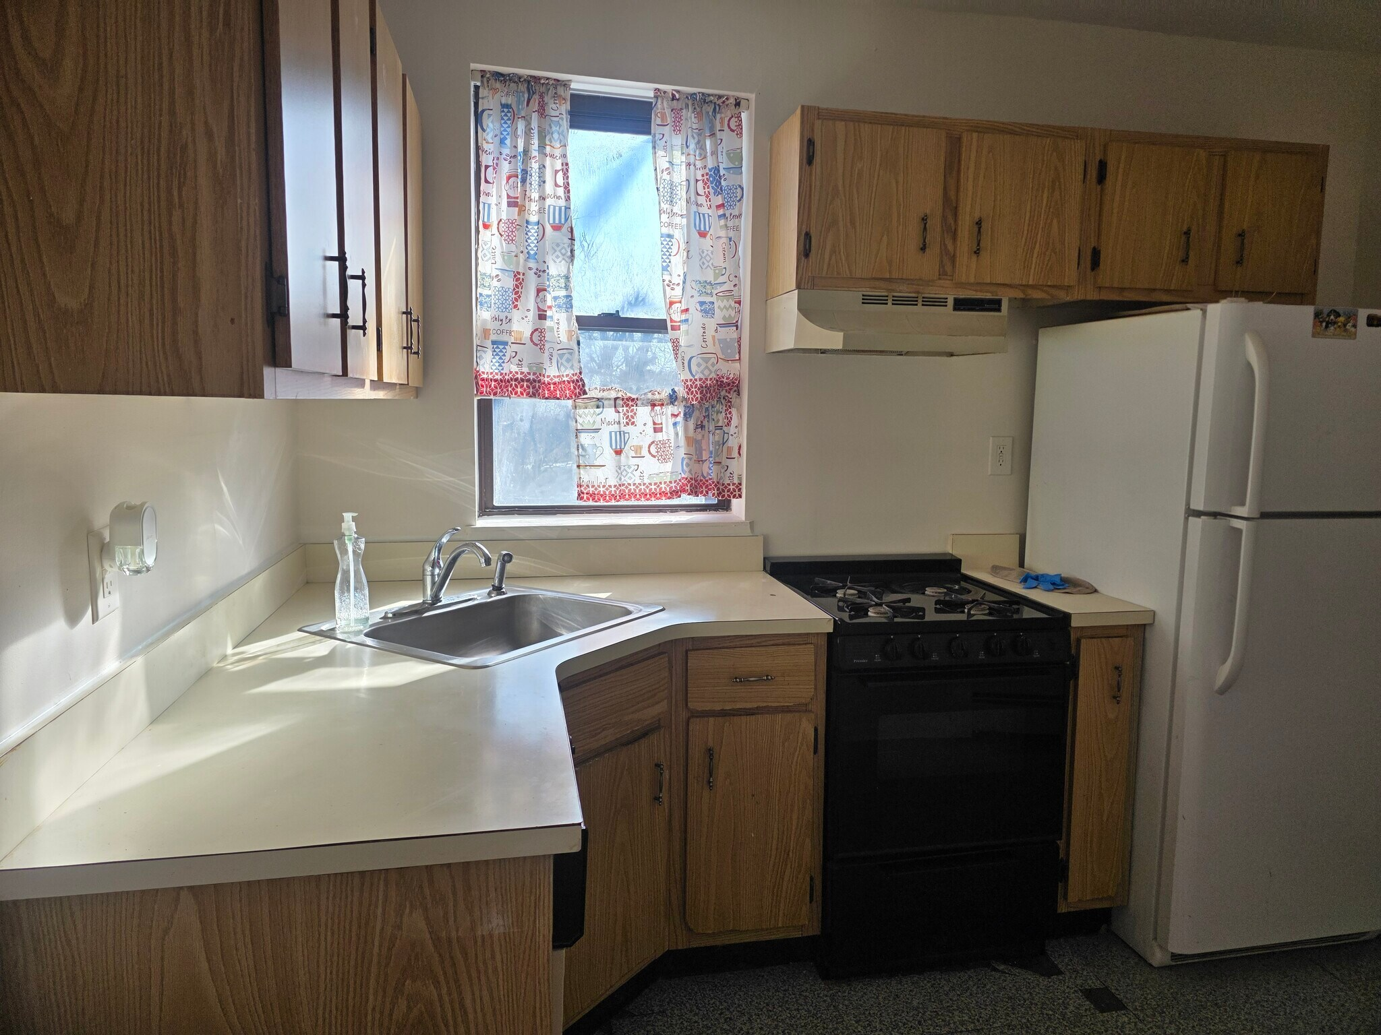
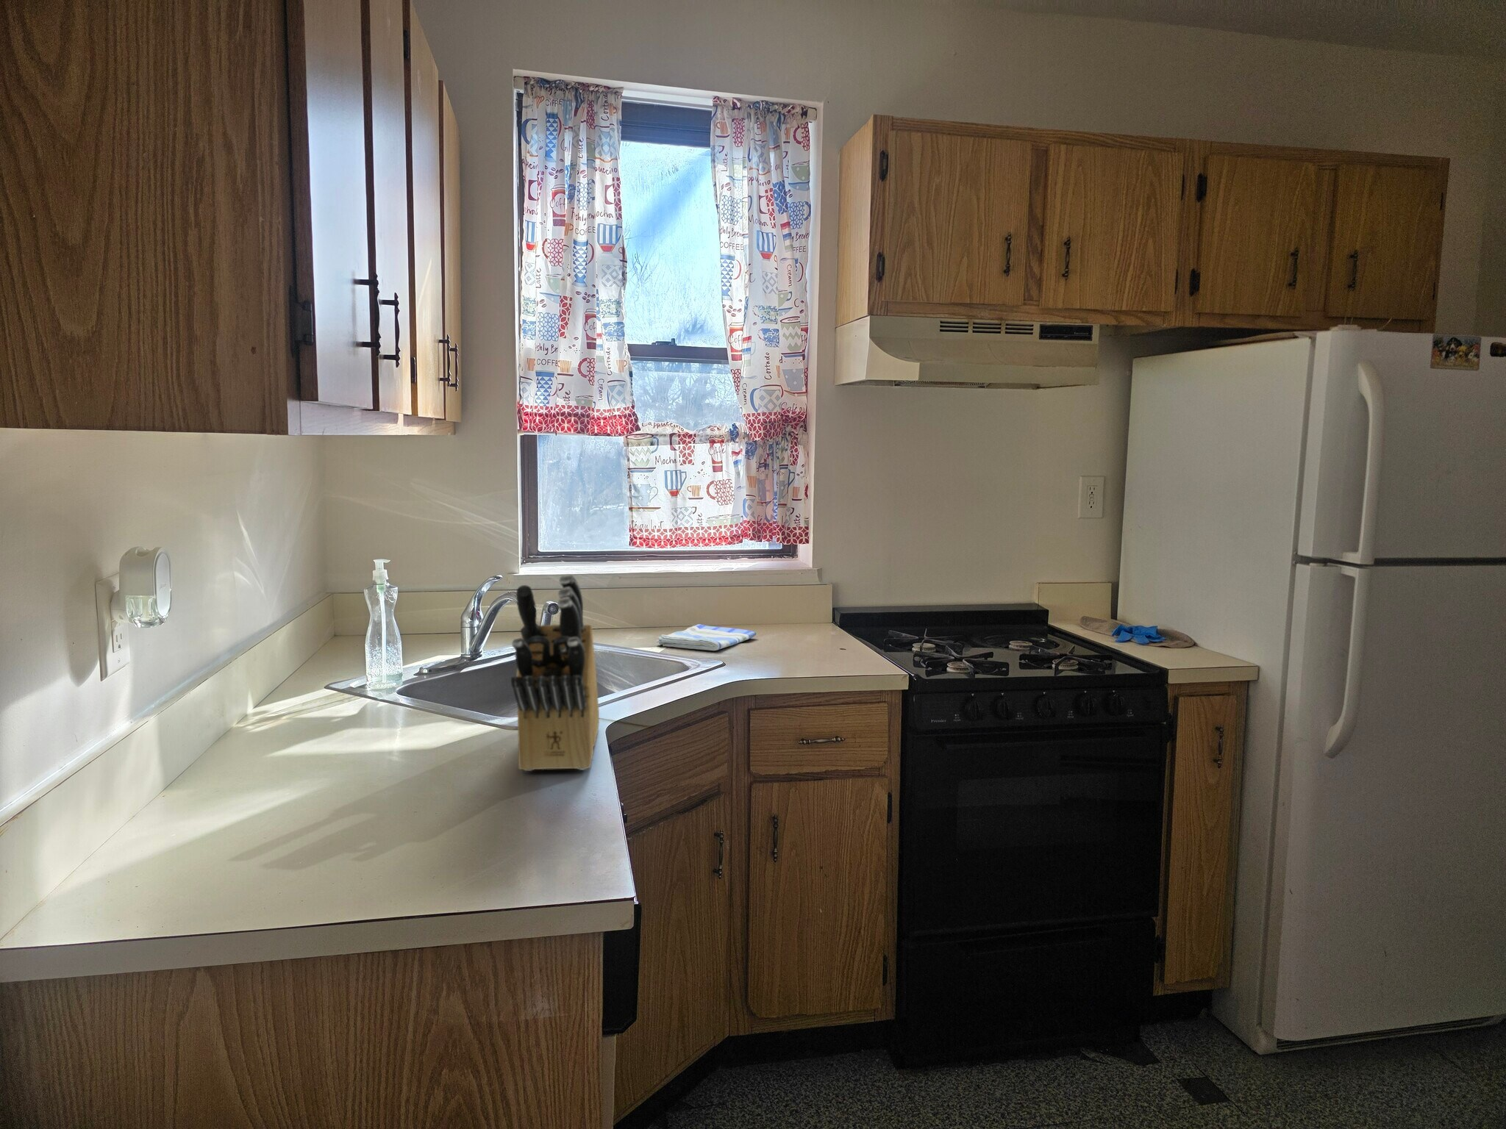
+ knife block (559, 662)
+ dish towel (708, 637)
